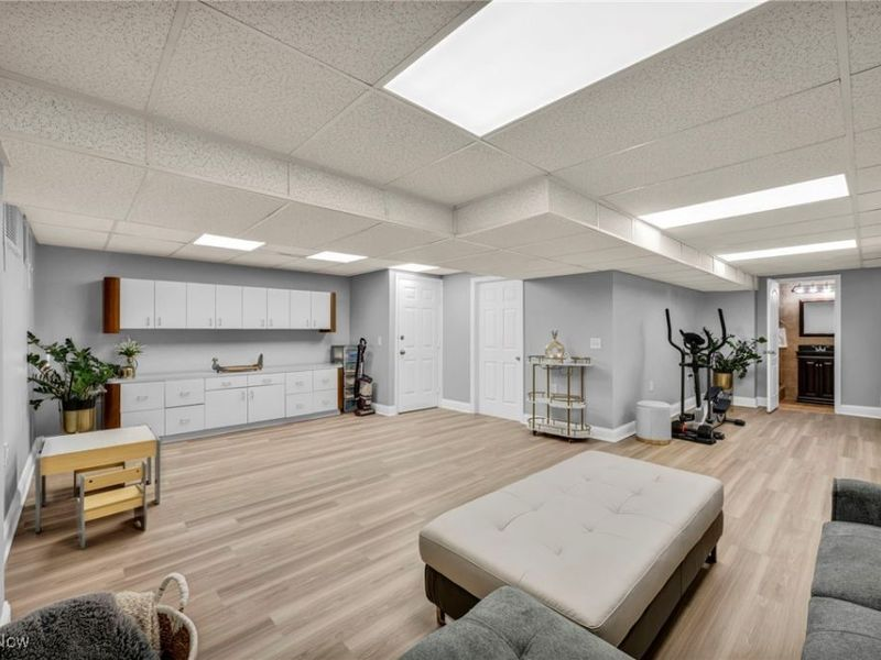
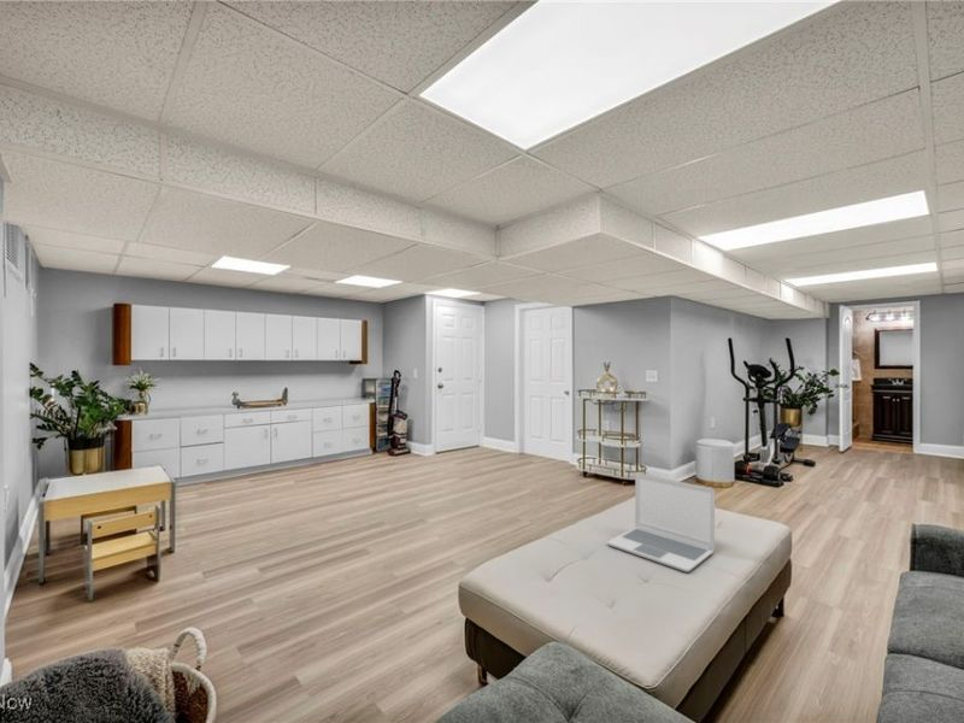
+ laptop (659, 517)
